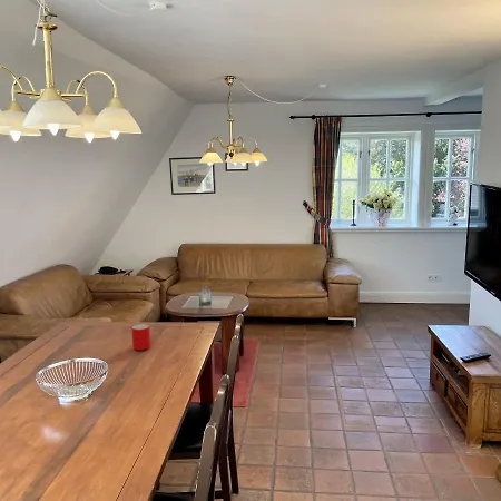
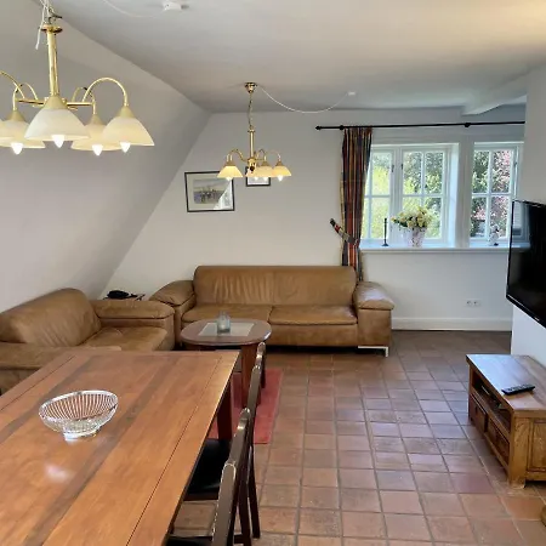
- cup (140, 335)
